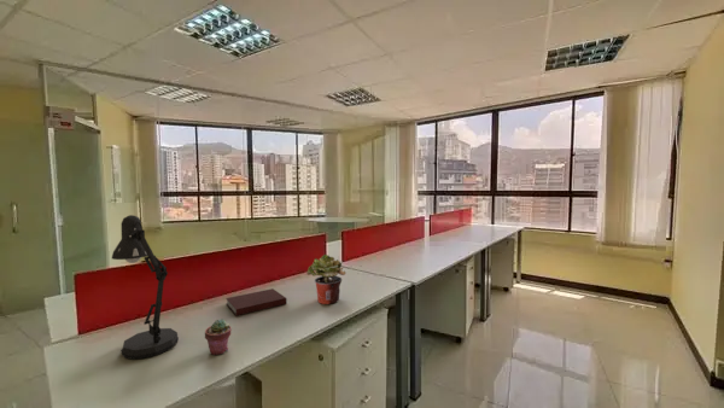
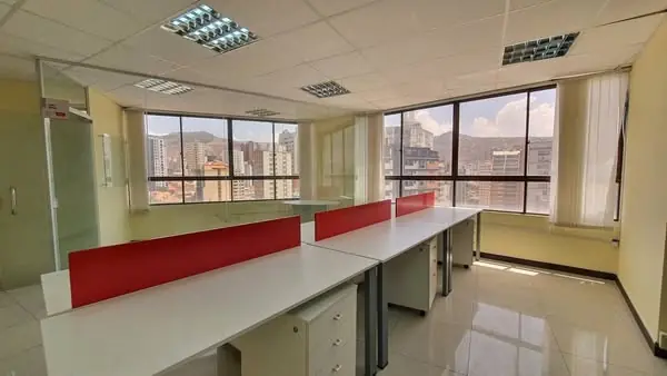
- potted plant (326, 278)
- potted succulent (218, 334)
- notebook (256, 301)
- desk lamp (151, 272)
